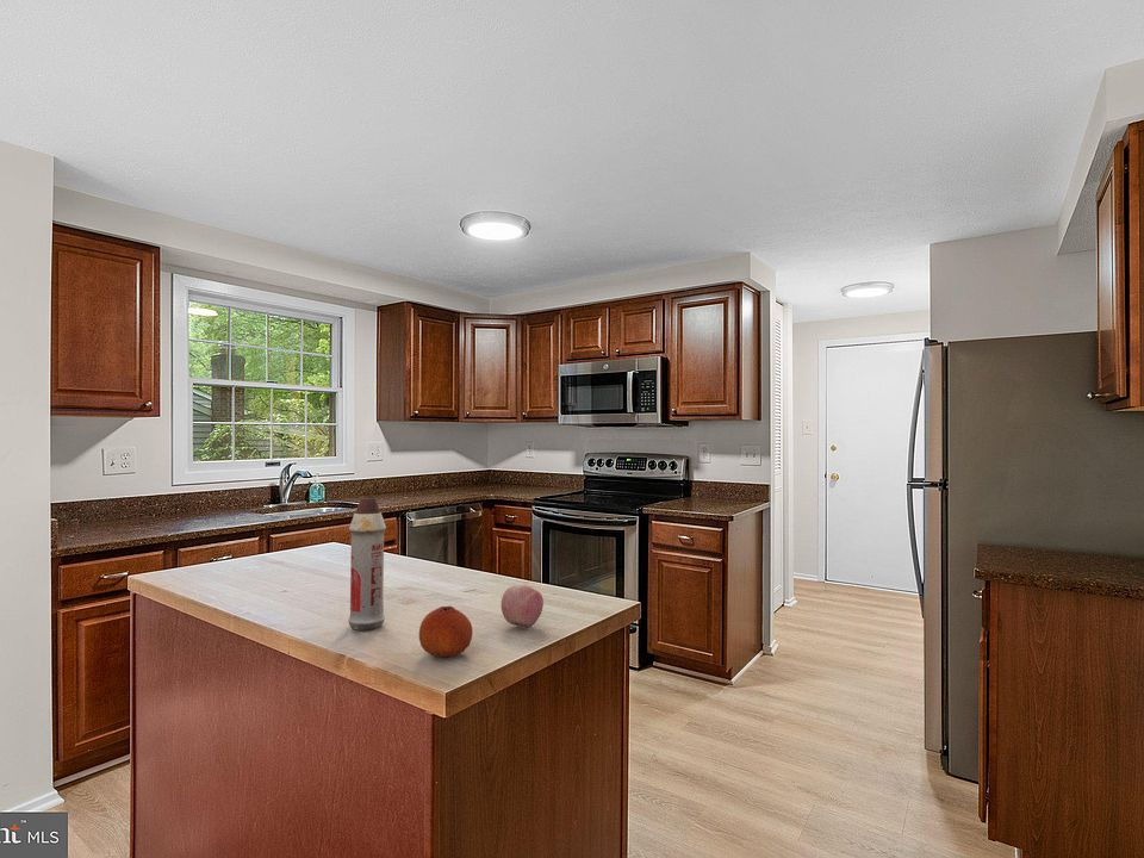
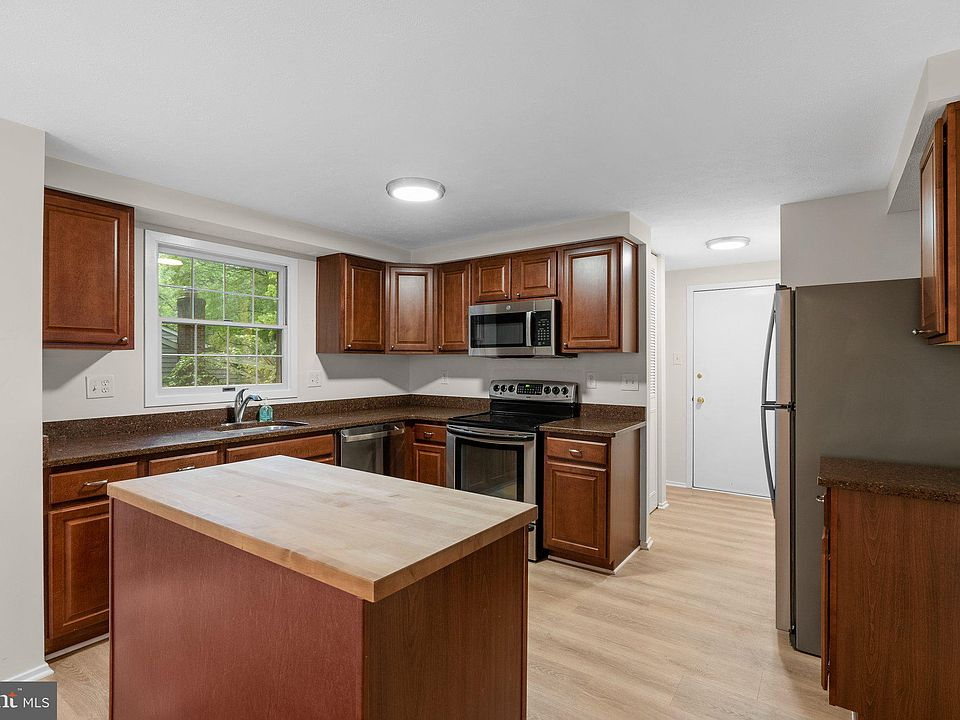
- fruit (446, 630)
- spray bottle (367, 560)
- apple (522, 605)
